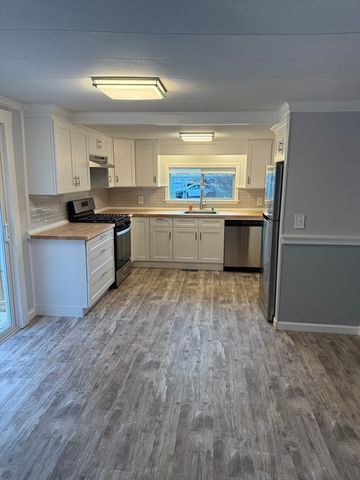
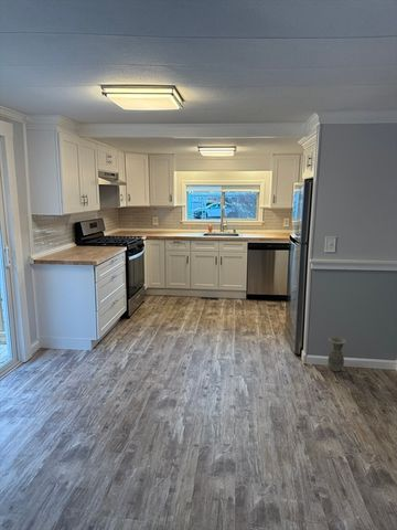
+ ceramic jug (335, 354)
